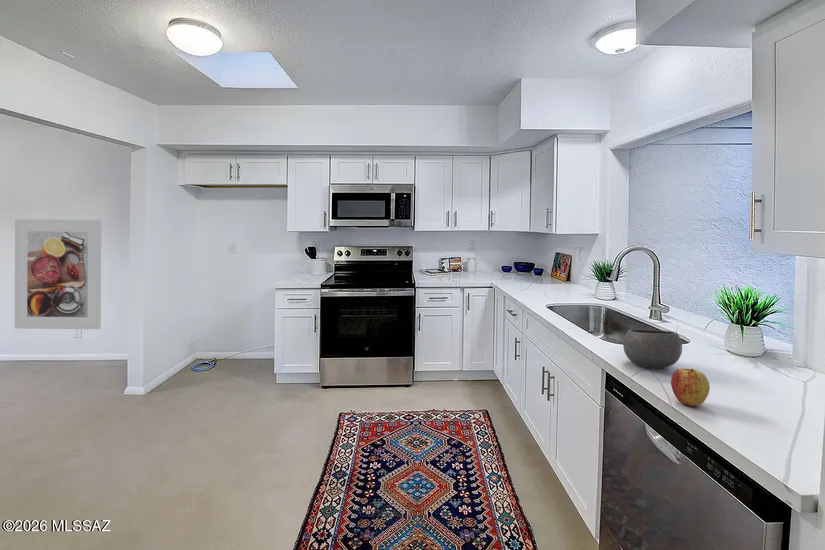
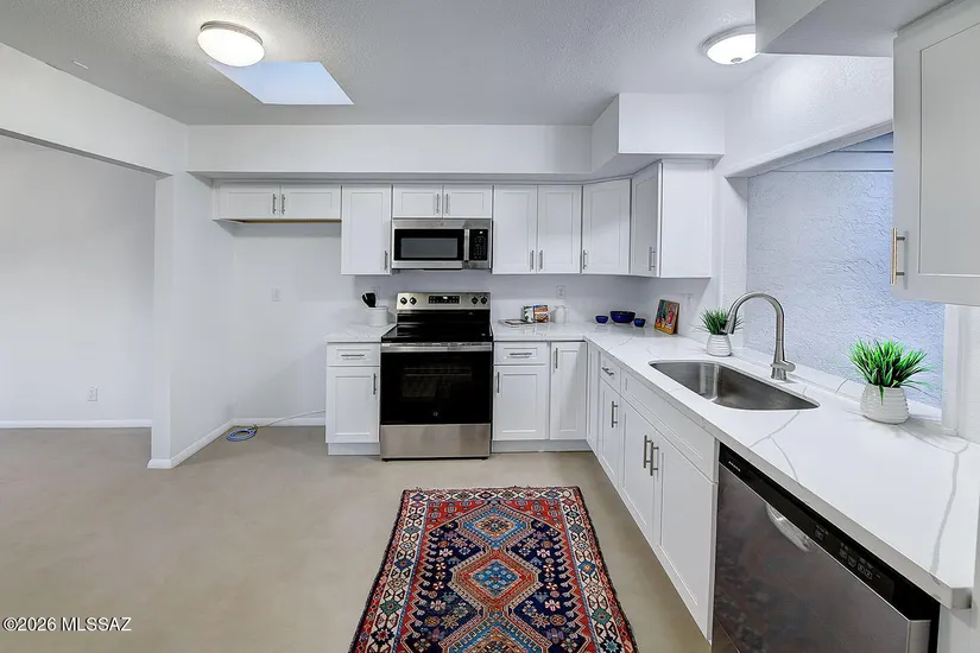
- apple (689, 386)
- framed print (58, 274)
- bowl (651, 348)
